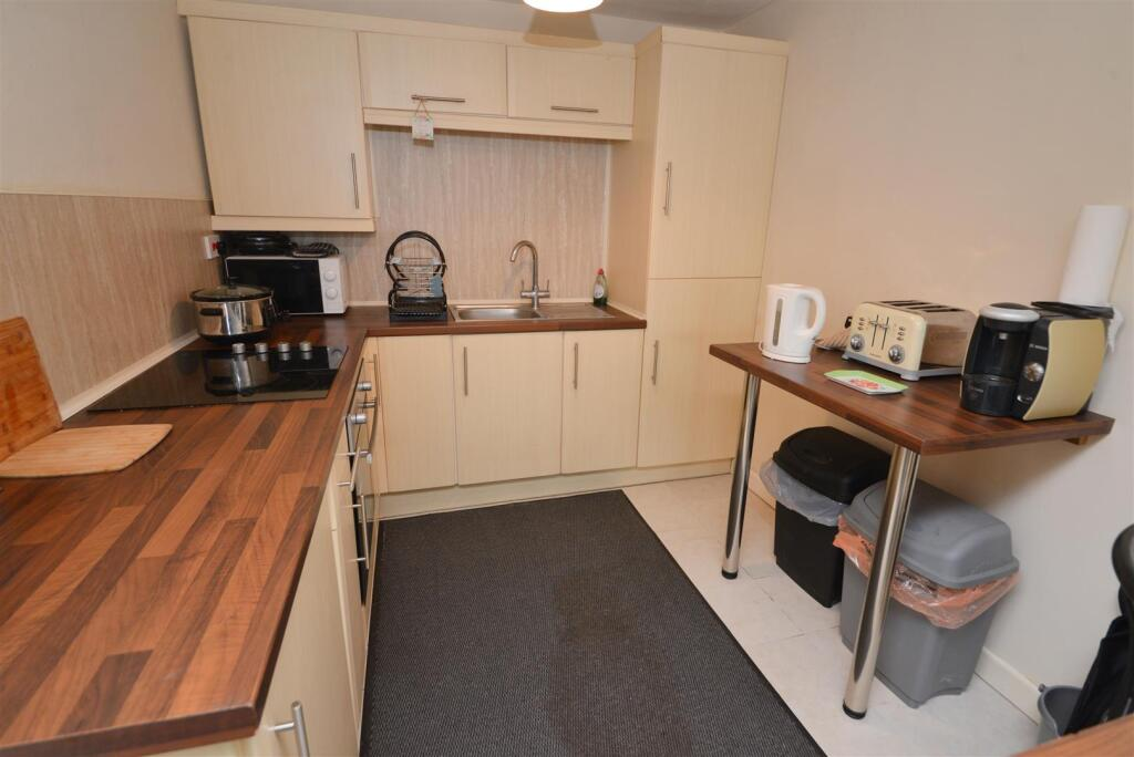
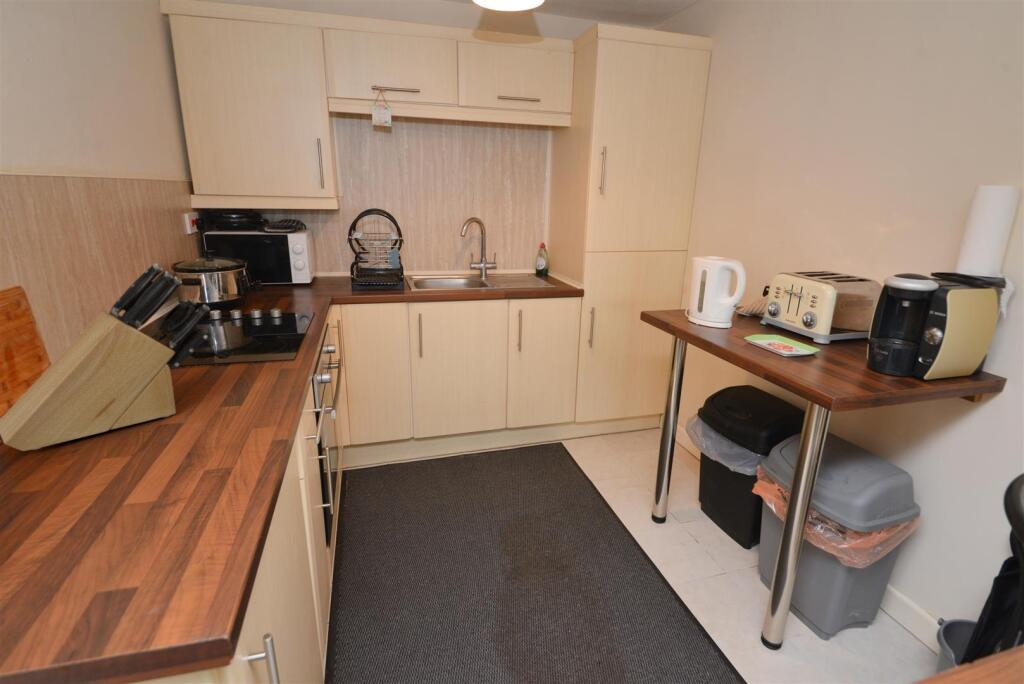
+ knife block (109, 347)
